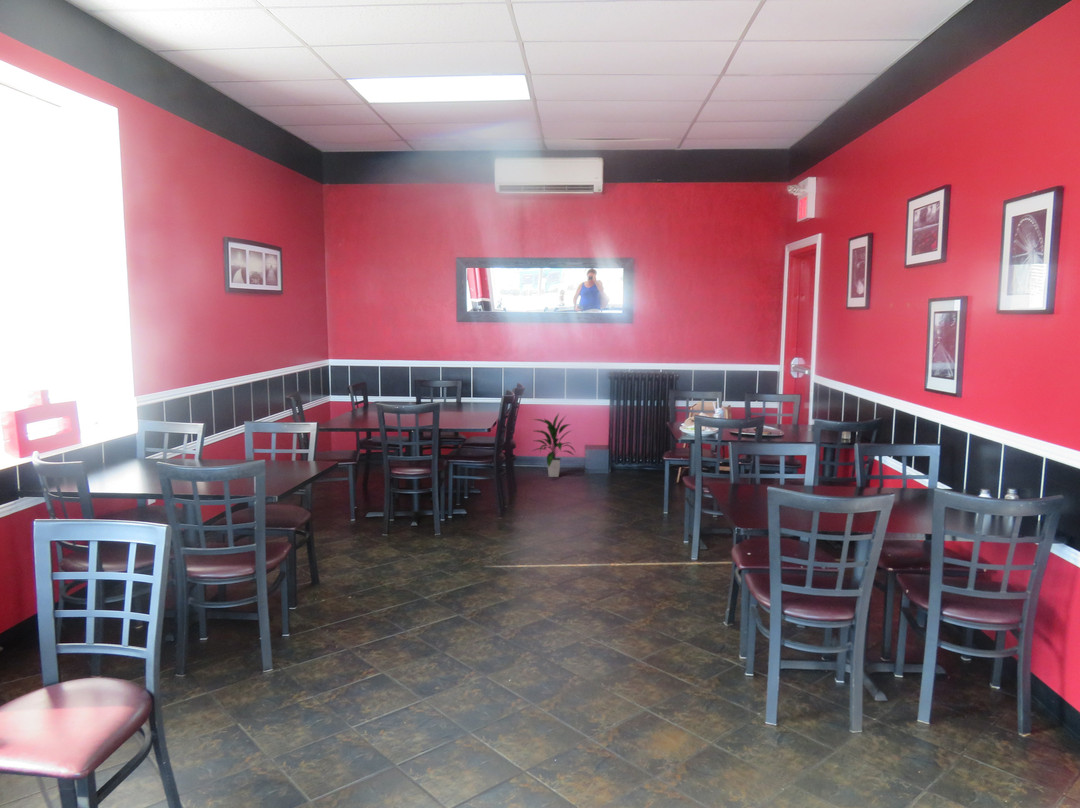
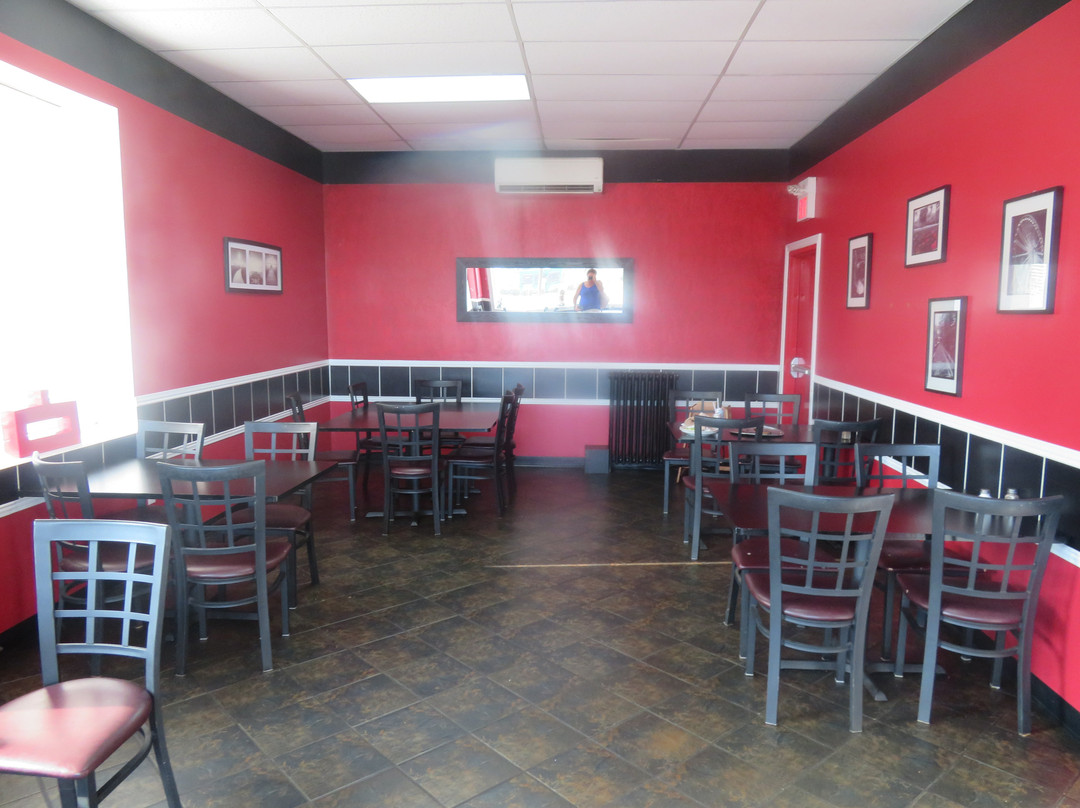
- indoor plant (553, 444)
